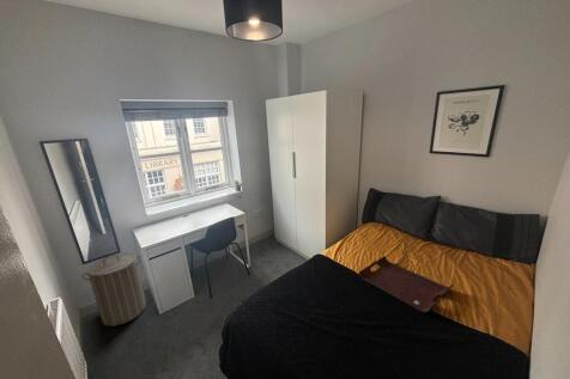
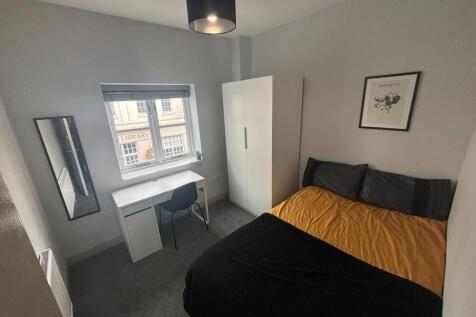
- serving tray (402, 280)
- laundry hamper (117, 283)
